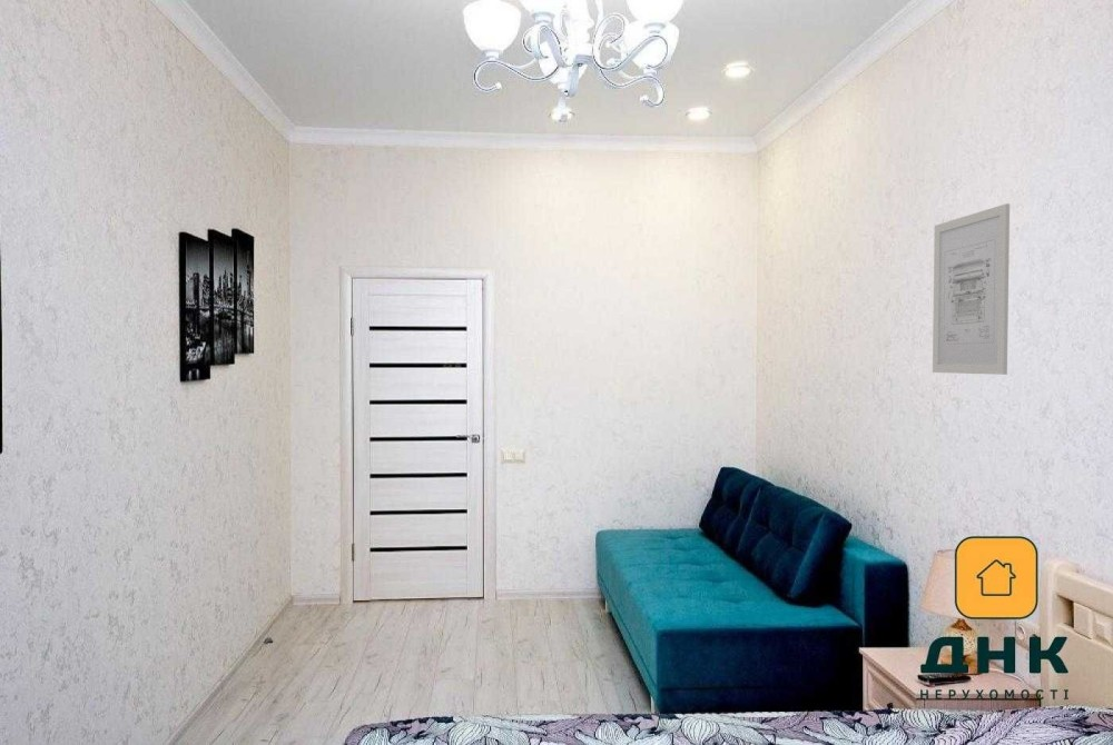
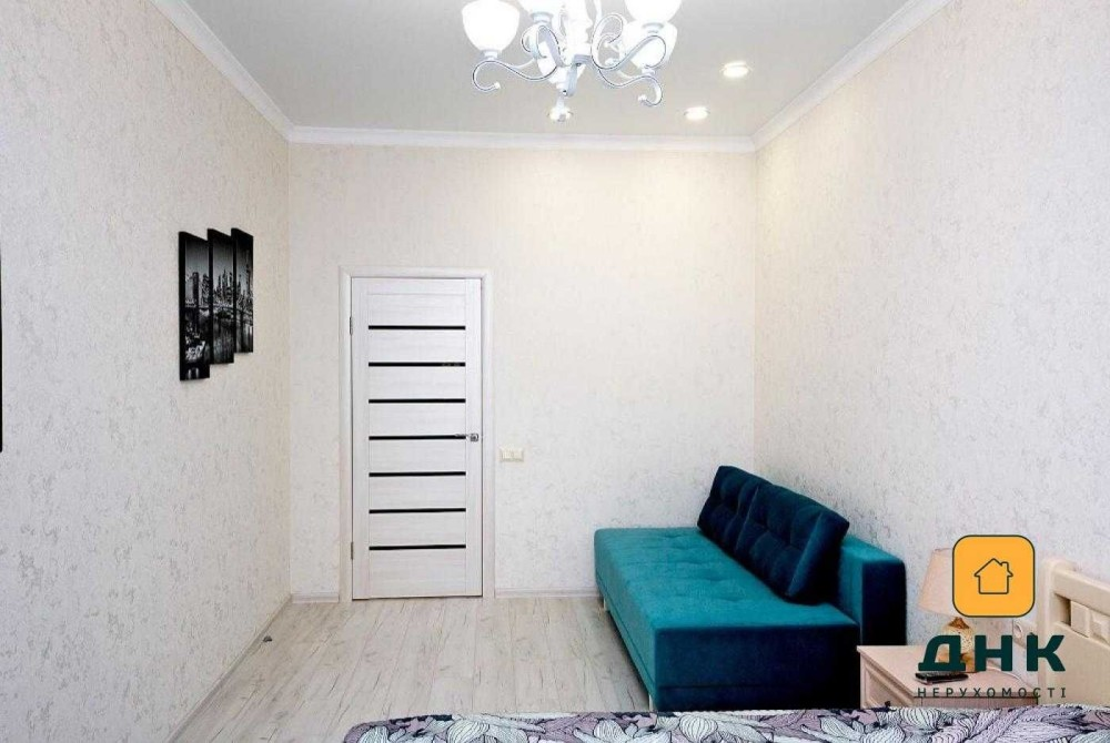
- wall art (967, 294)
